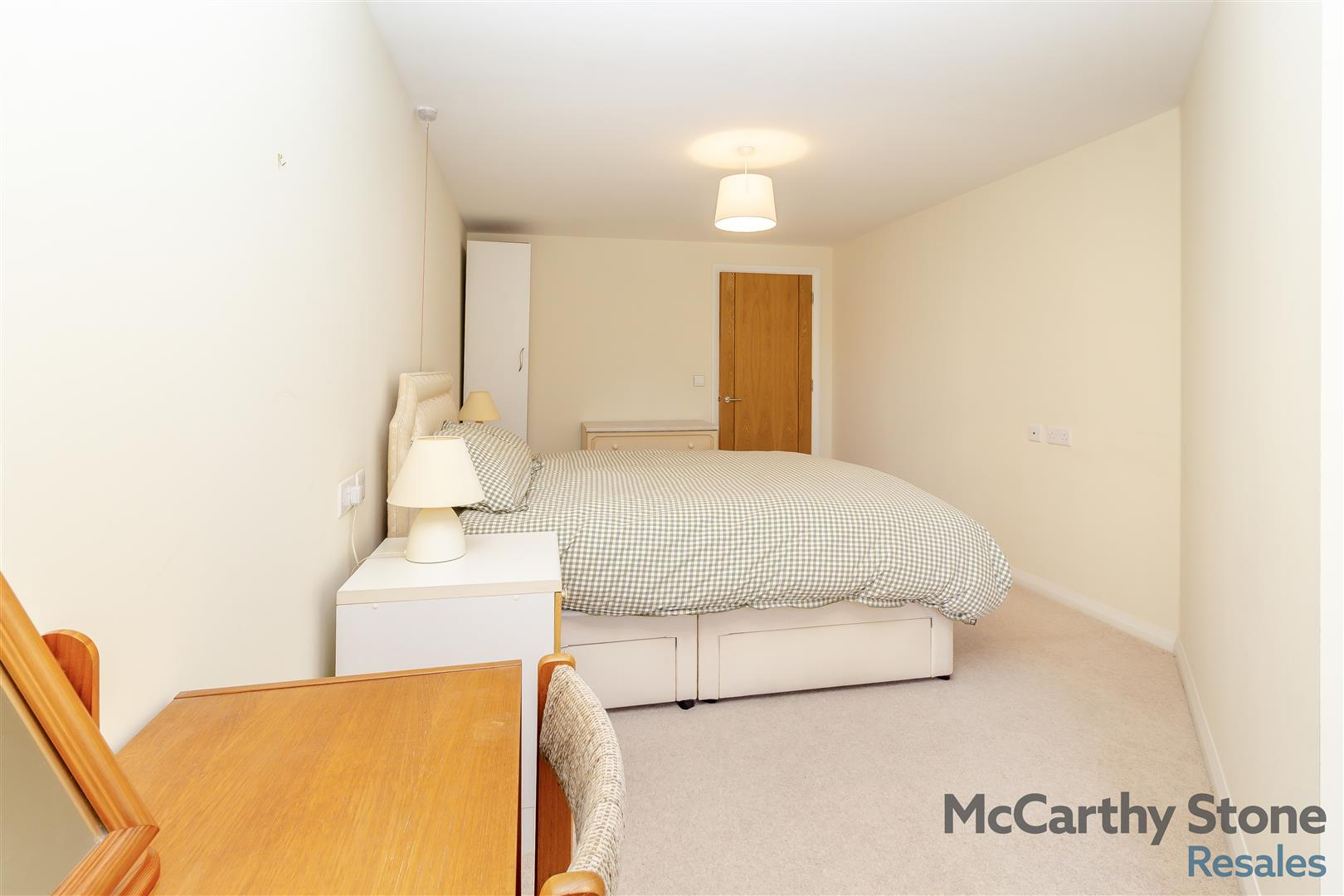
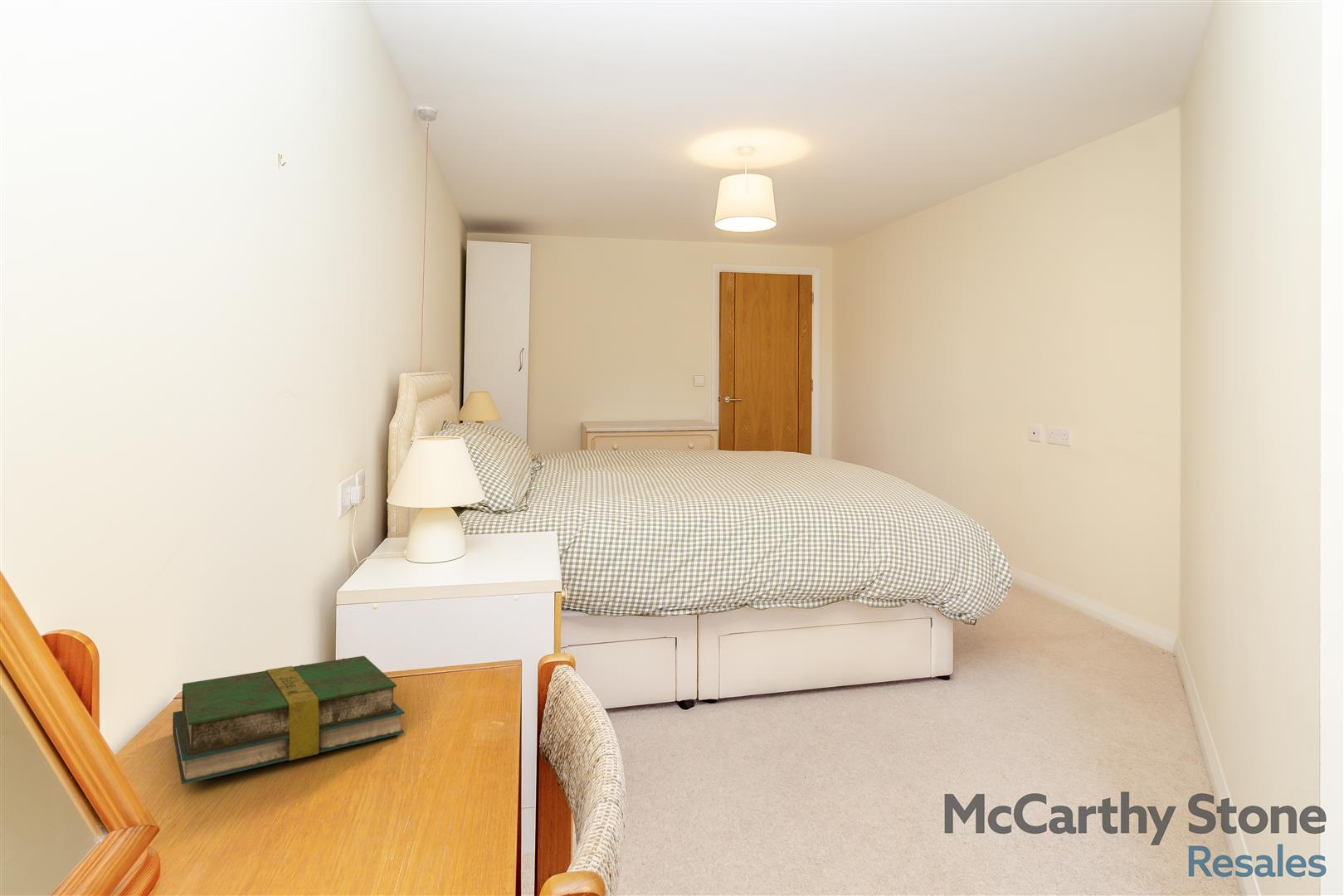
+ book (289, 708)
